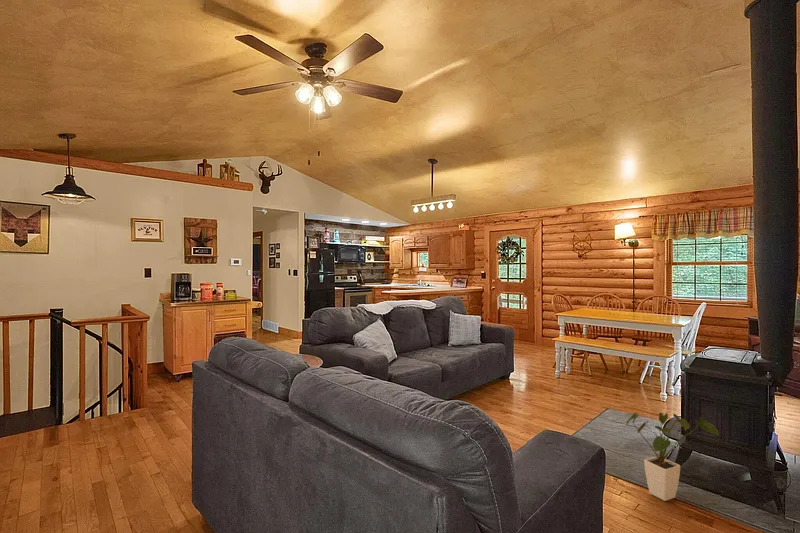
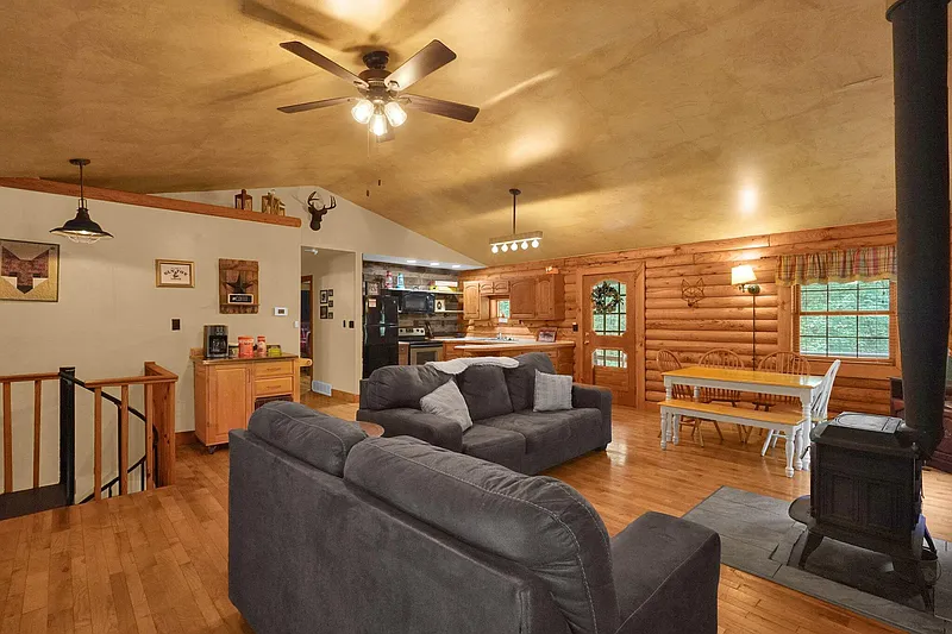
- house plant (666, 456)
